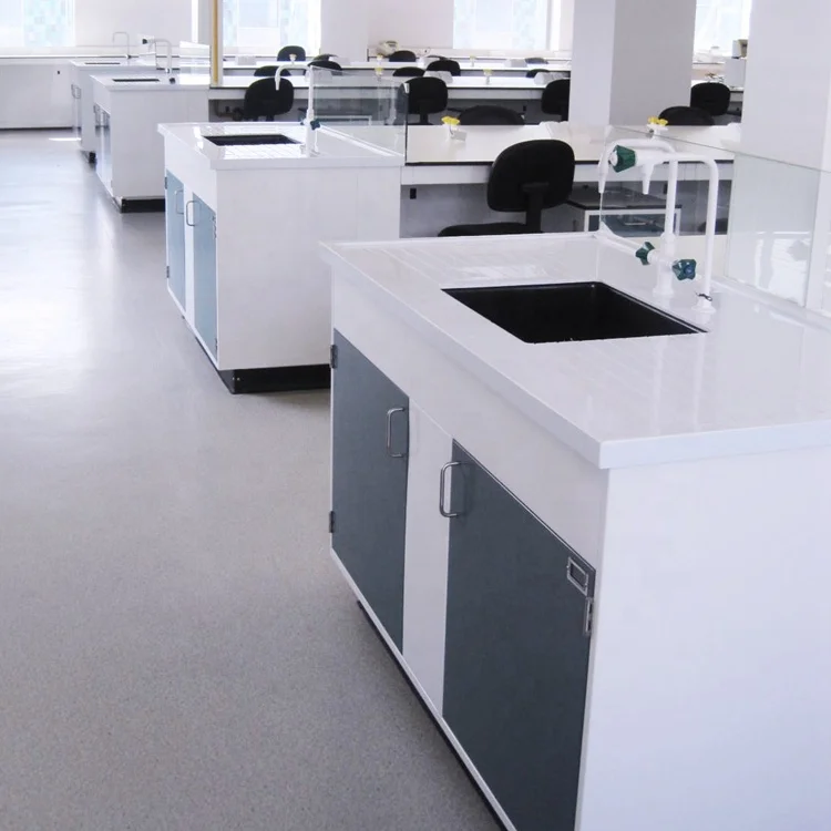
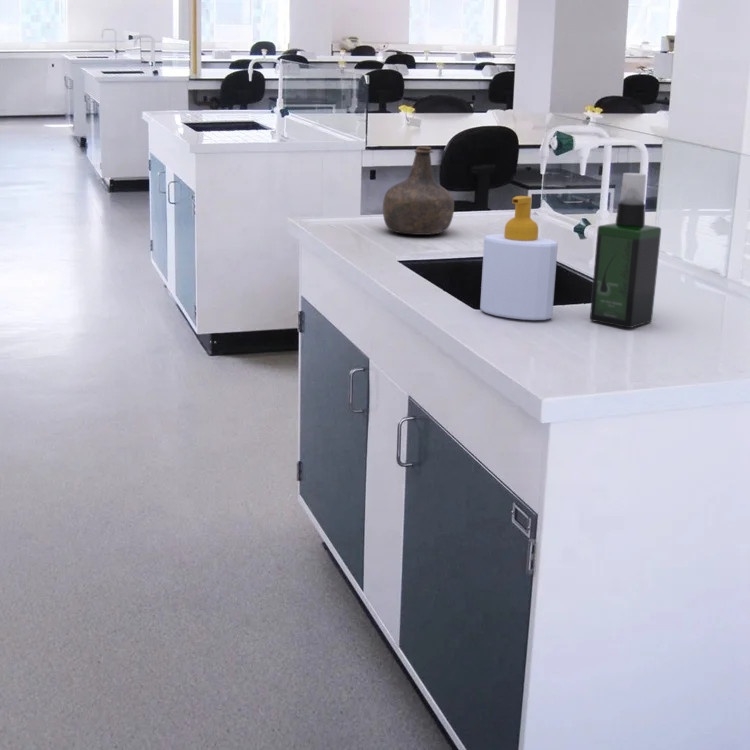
+ spray bottle (627, 248)
+ bottle (419, 189)
+ soap bottle (519, 256)
